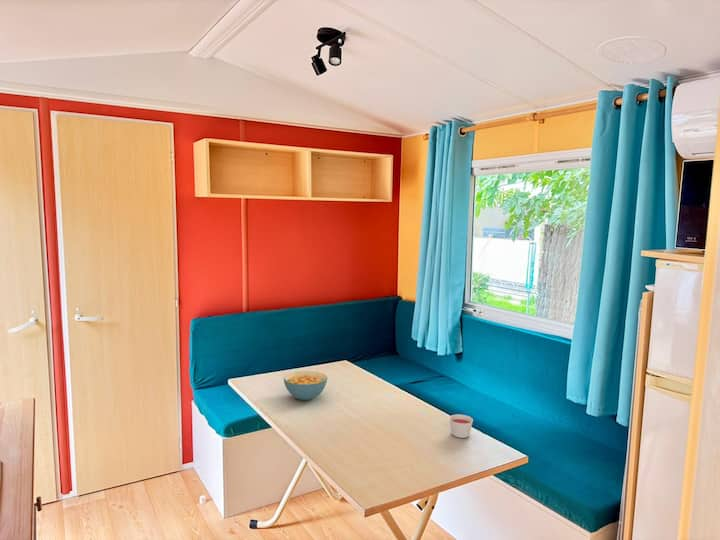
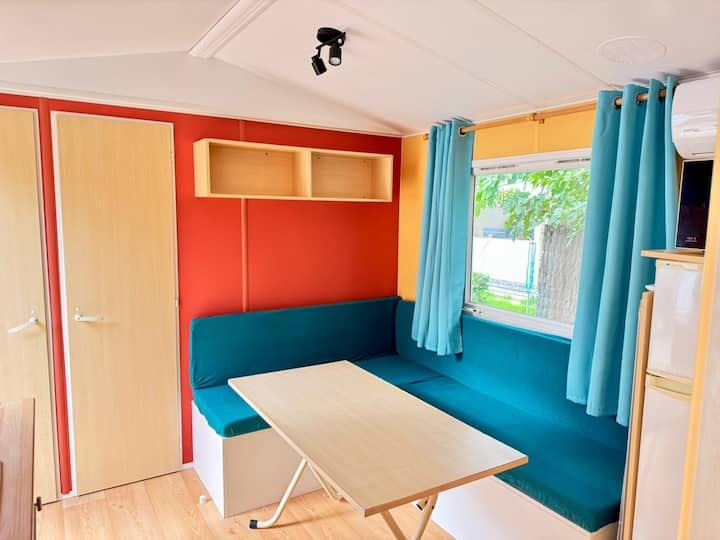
- candle (460, 426)
- cereal bowl (305, 387)
